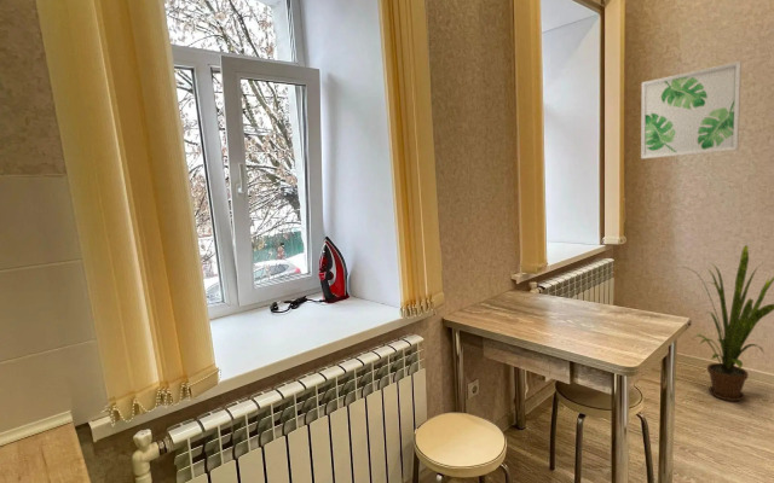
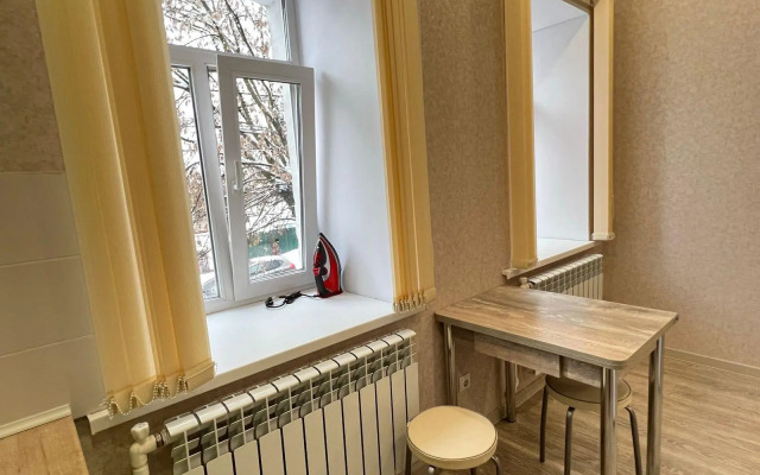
- wall art (687, 114)
- house plant (727, 322)
